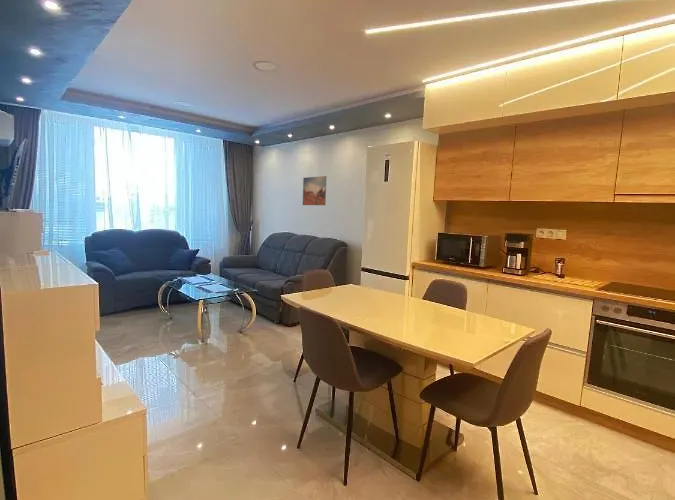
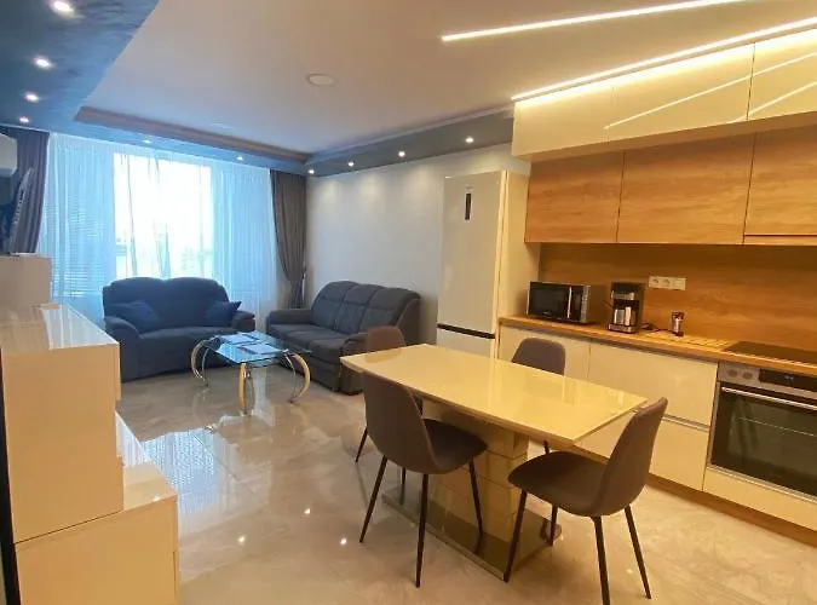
- wall art (314, 191)
